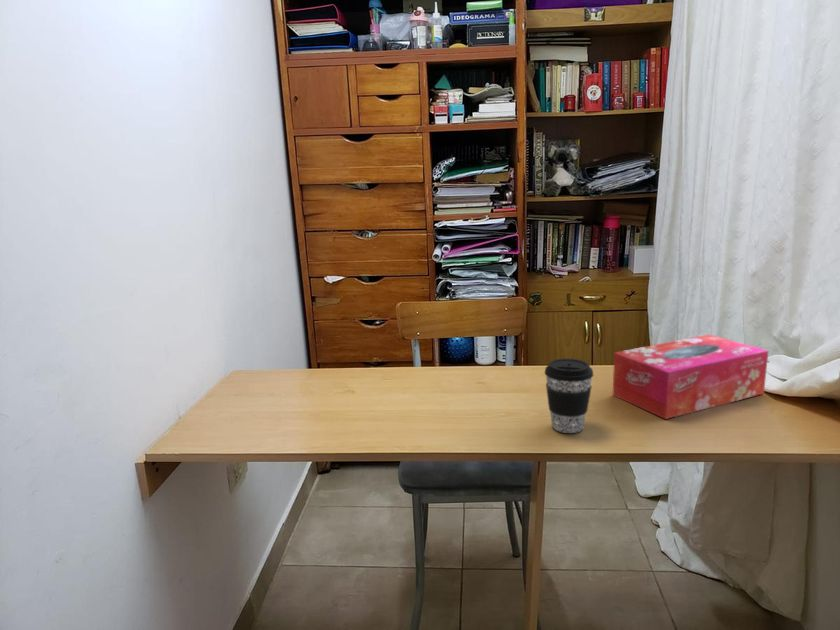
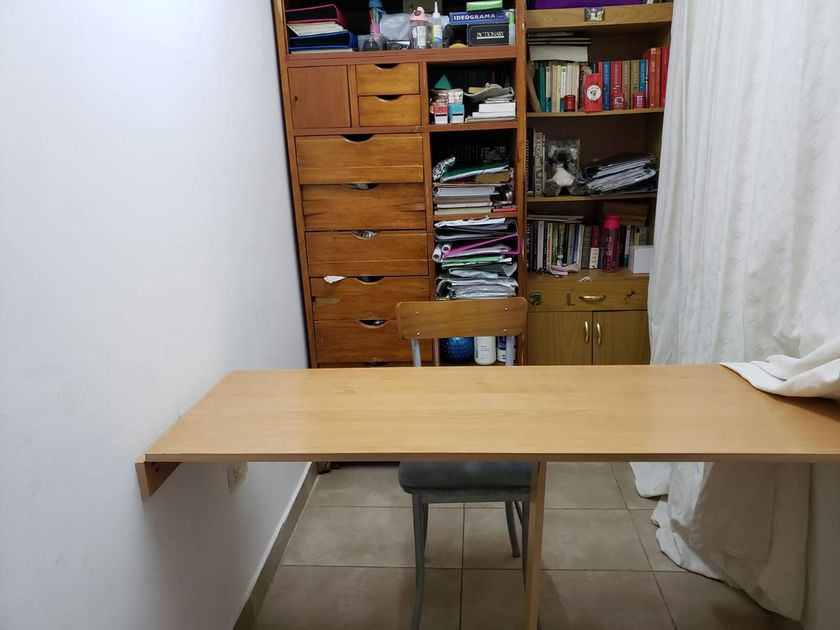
- coffee cup (568, 395)
- tissue box (689, 373)
